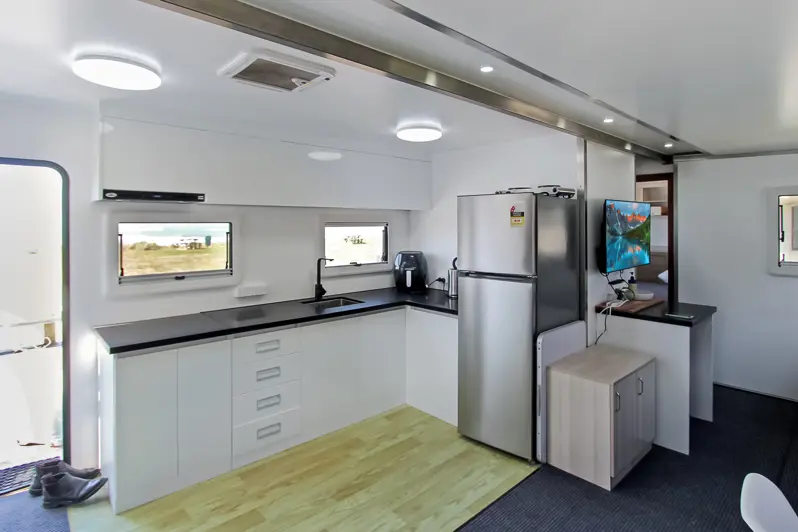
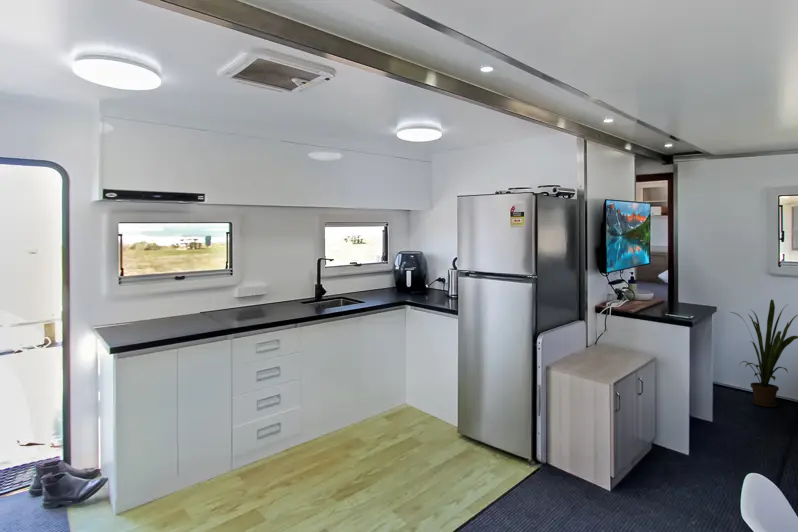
+ house plant (762, 351)
